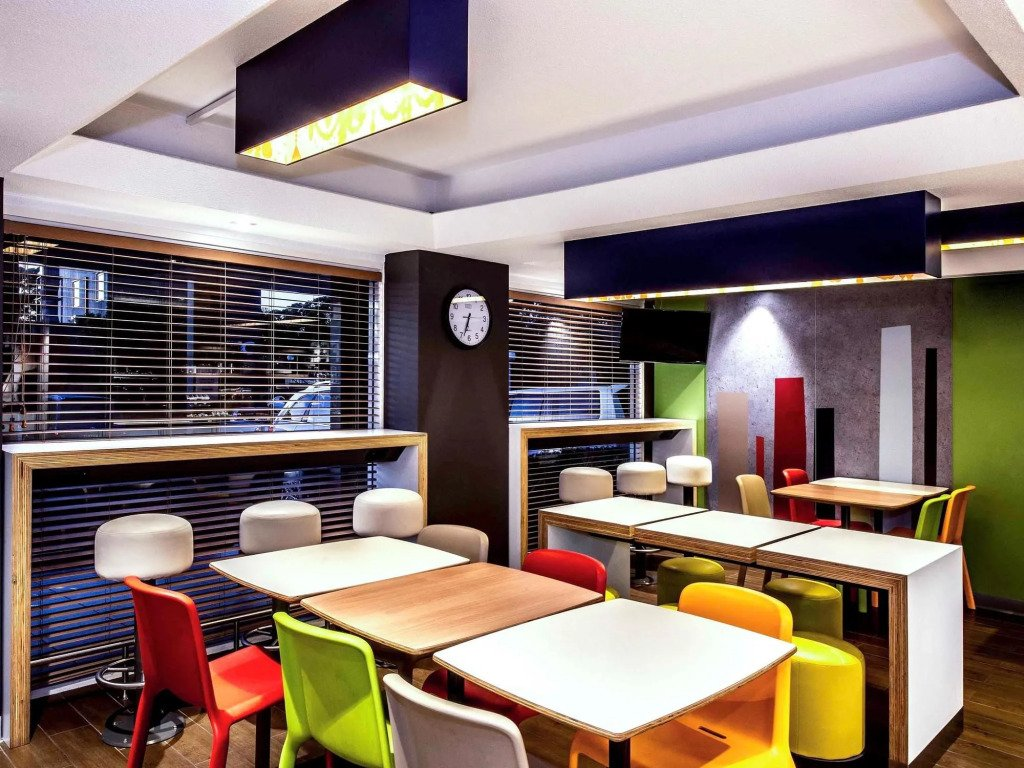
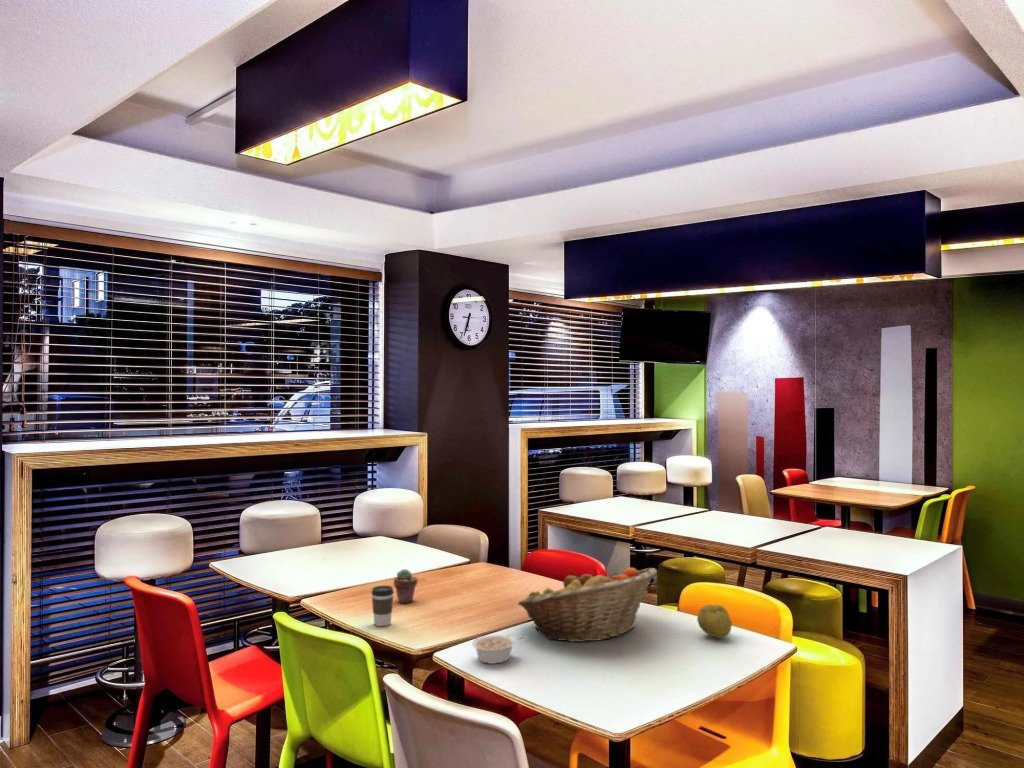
+ potted succulent (405, 584)
+ legume (495, 648)
+ fruit (714, 620)
+ coffee cup (382, 605)
+ fruit basket (589, 597)
